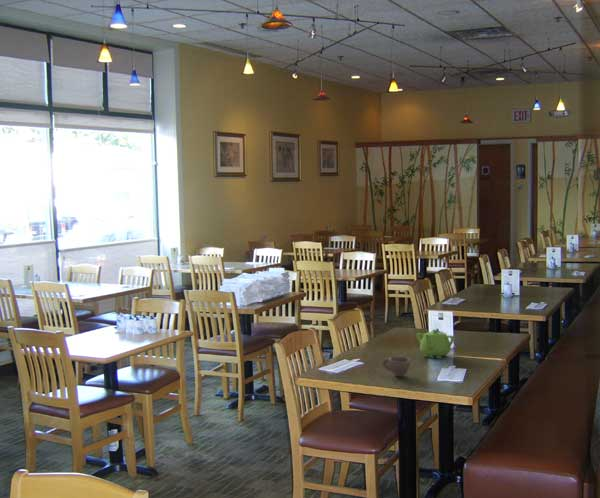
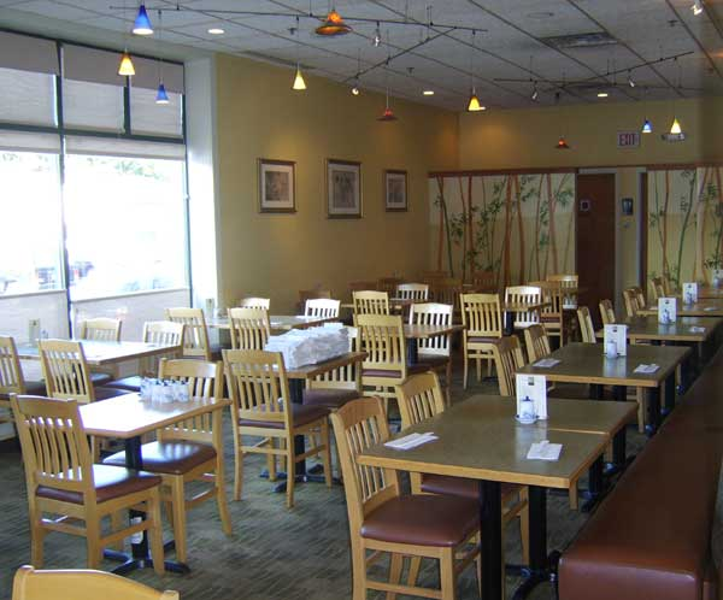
- cup (396, 366)
- teapot (433, 343)
